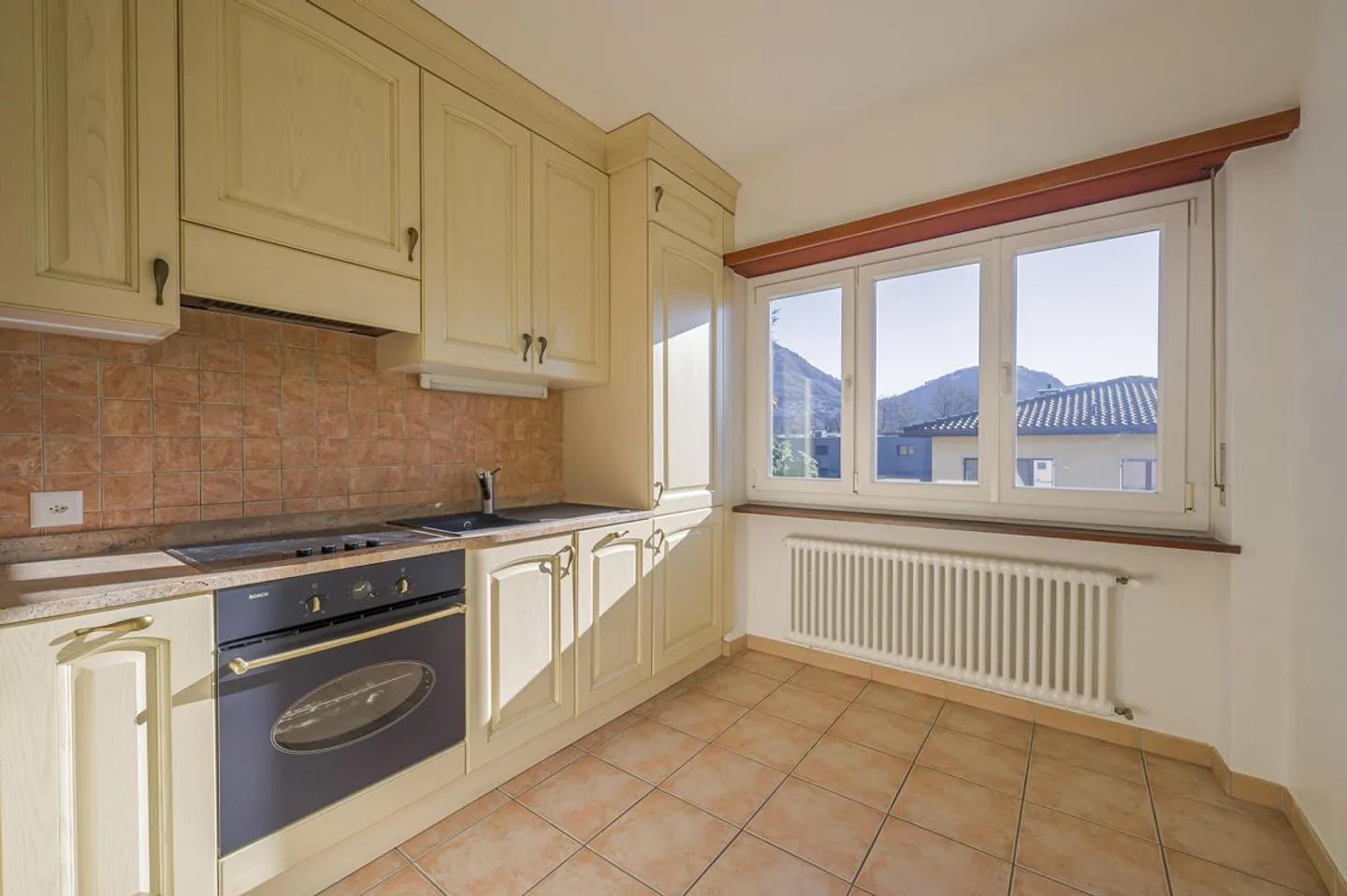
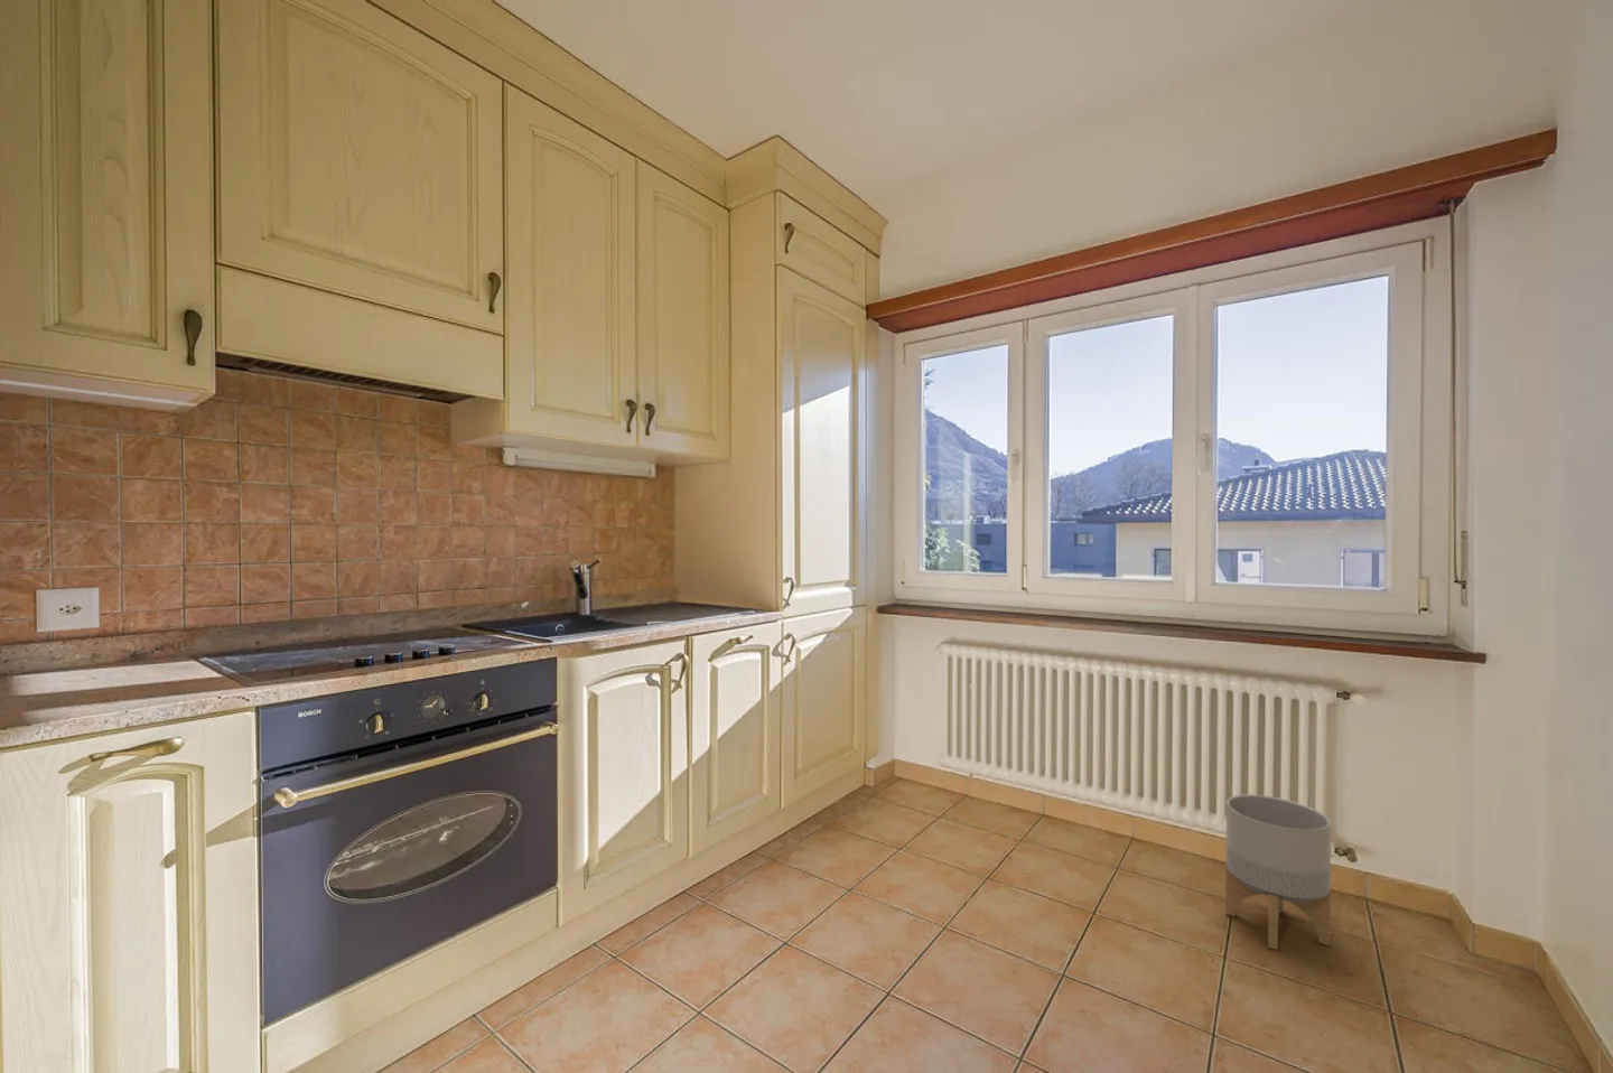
+ planter (1275, 869)
